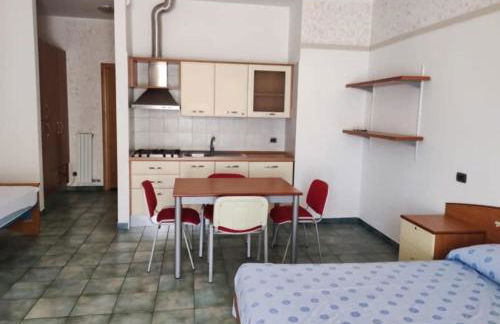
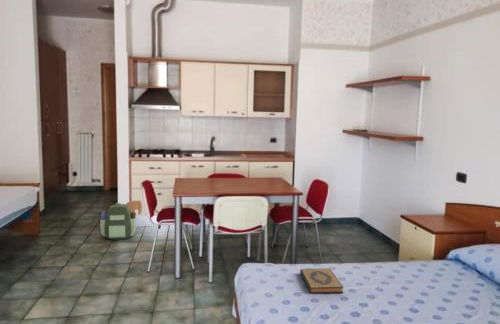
+ hardback book (320, 280)
+ backpack (121, 219)
